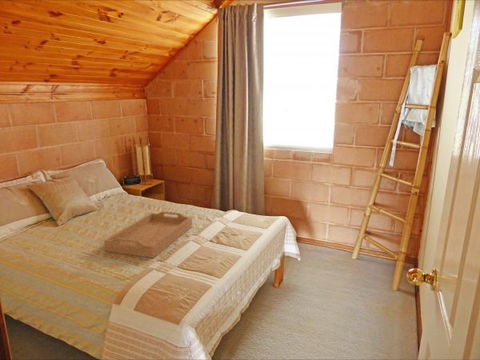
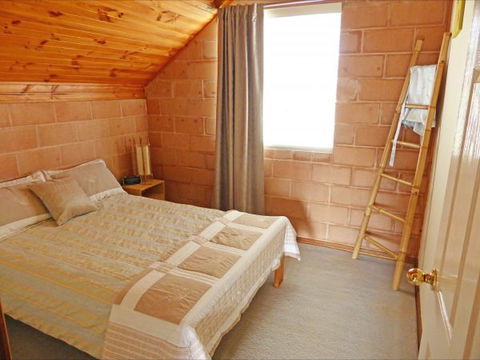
- serving tray (152, 231)
